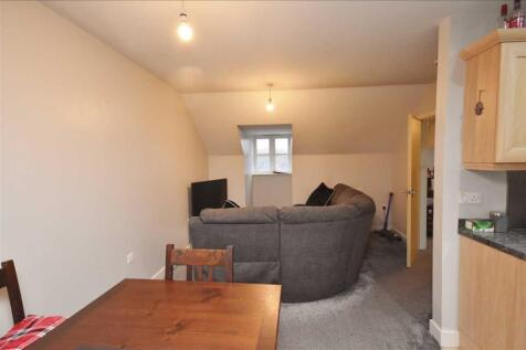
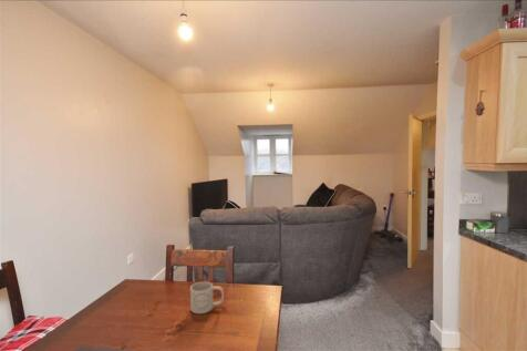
+ mug (207, 296)
